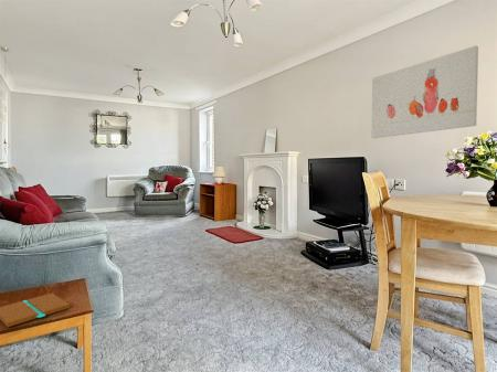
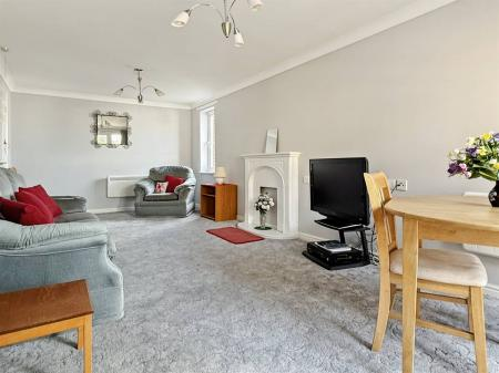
- book (32, 308)
- wall art (416, 98)
